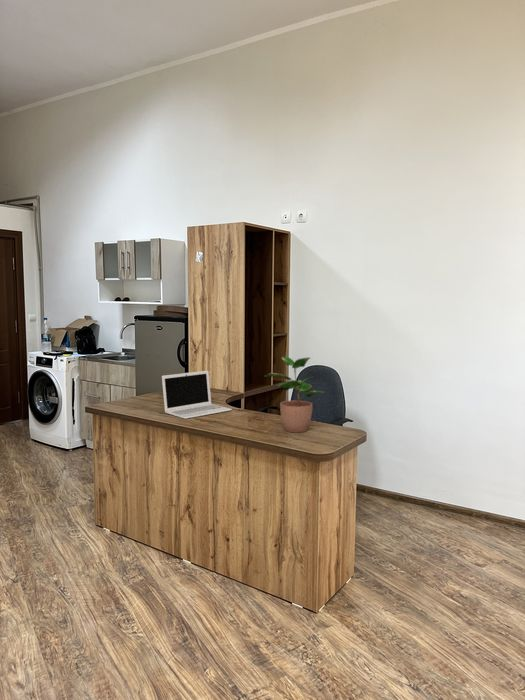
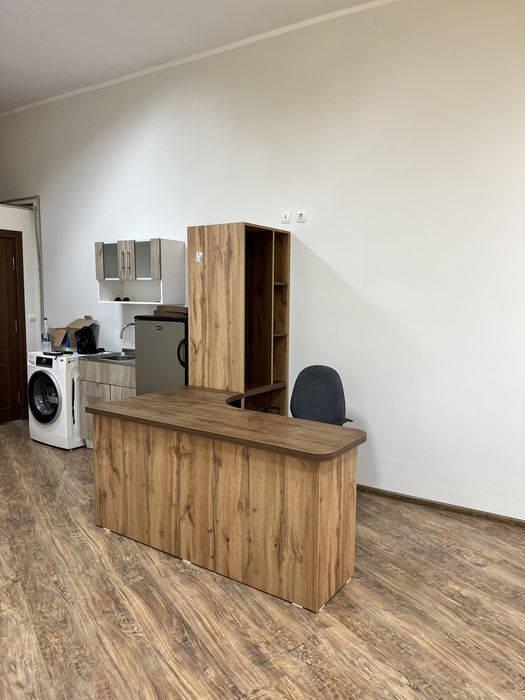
- potted plant (296, 390)
- laptop (197, 393)
